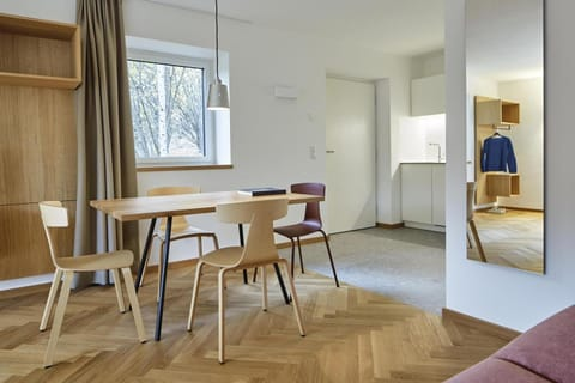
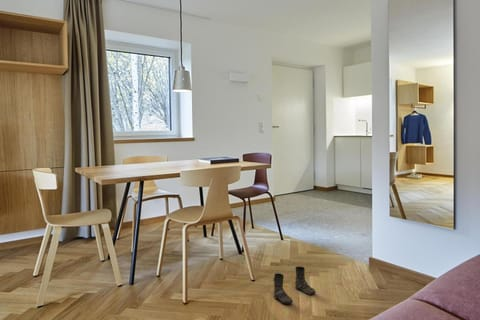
+ boots (295, 284)
